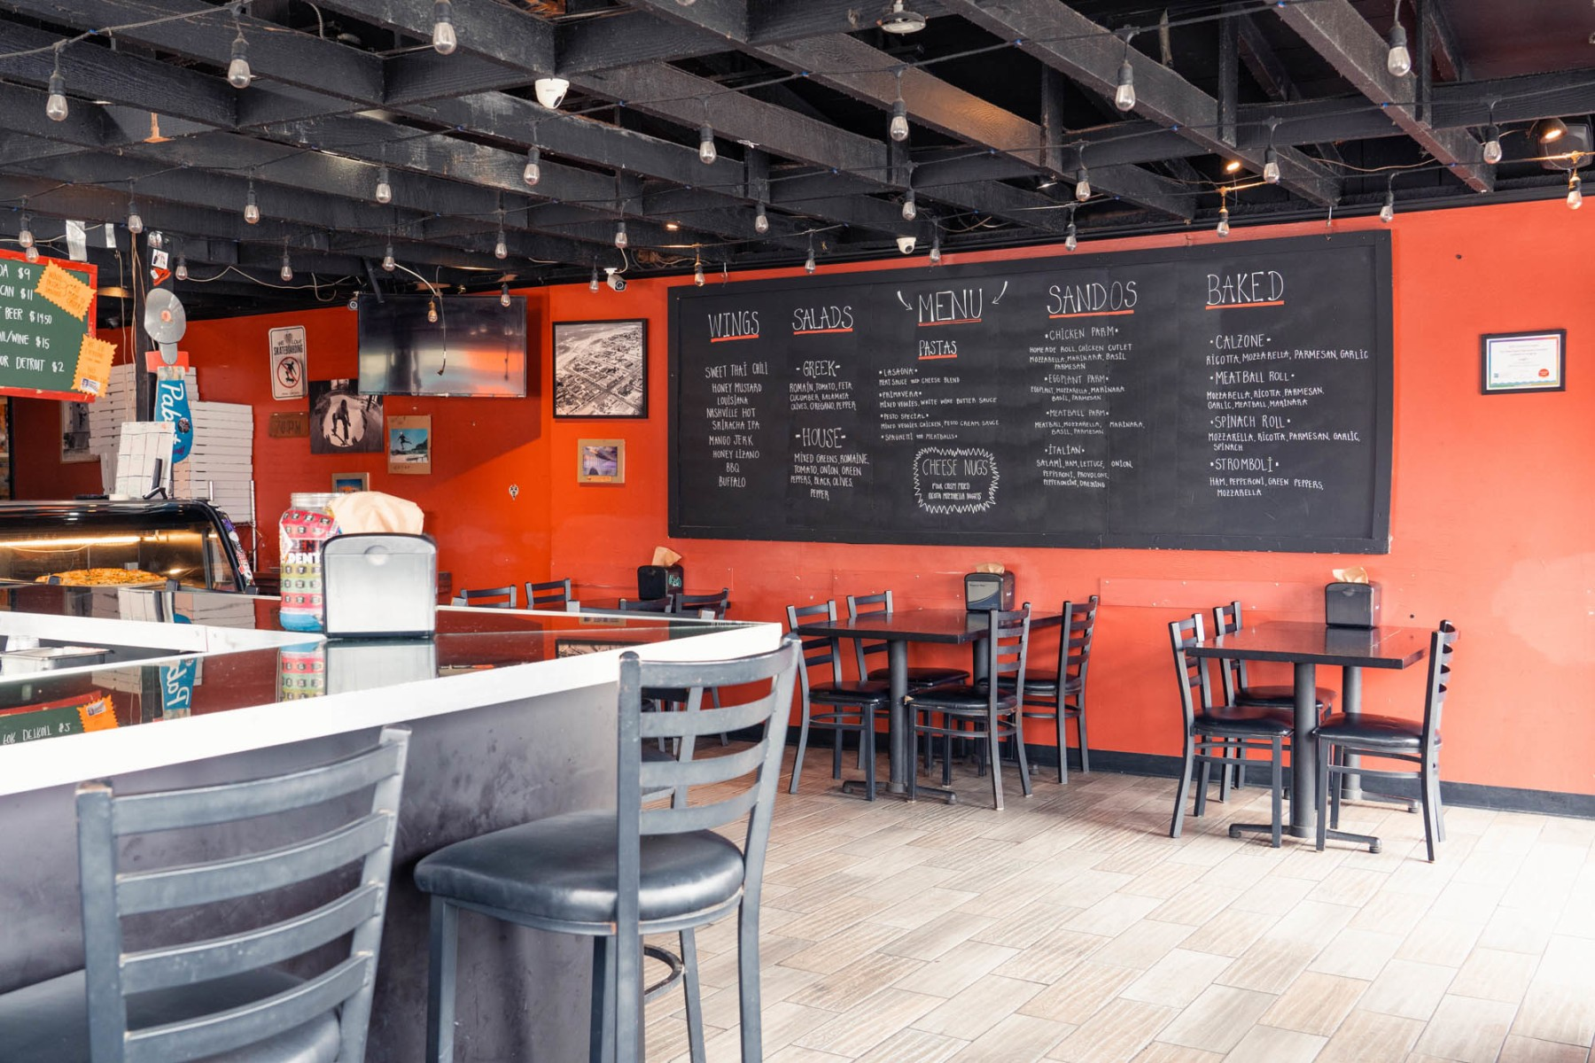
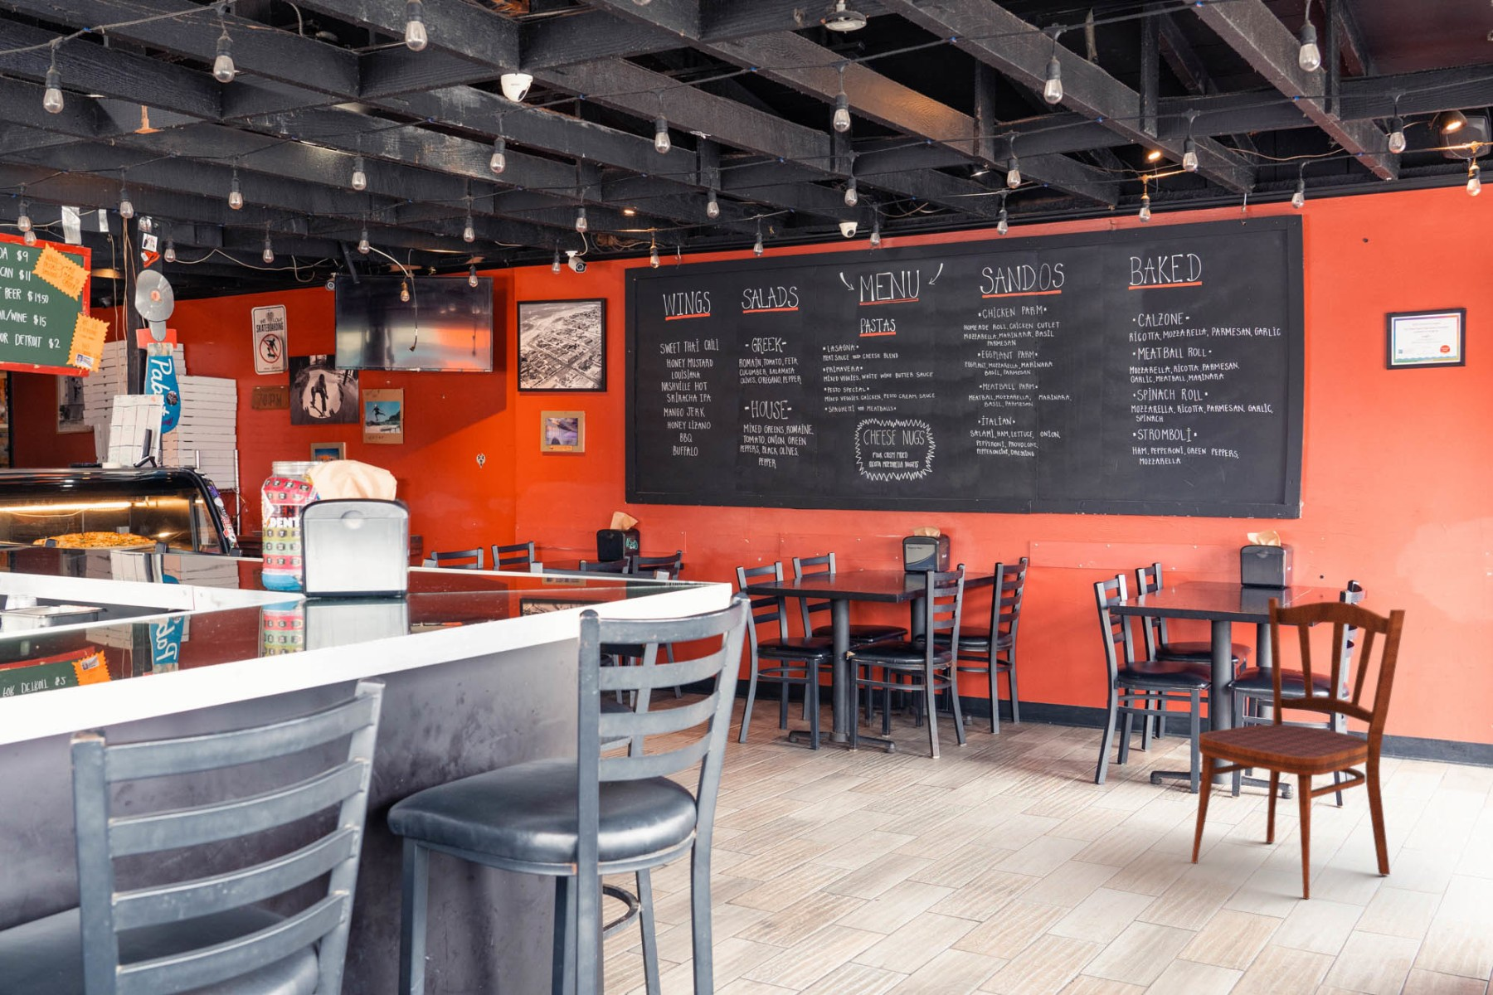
+ dining chair (1293, 736)
